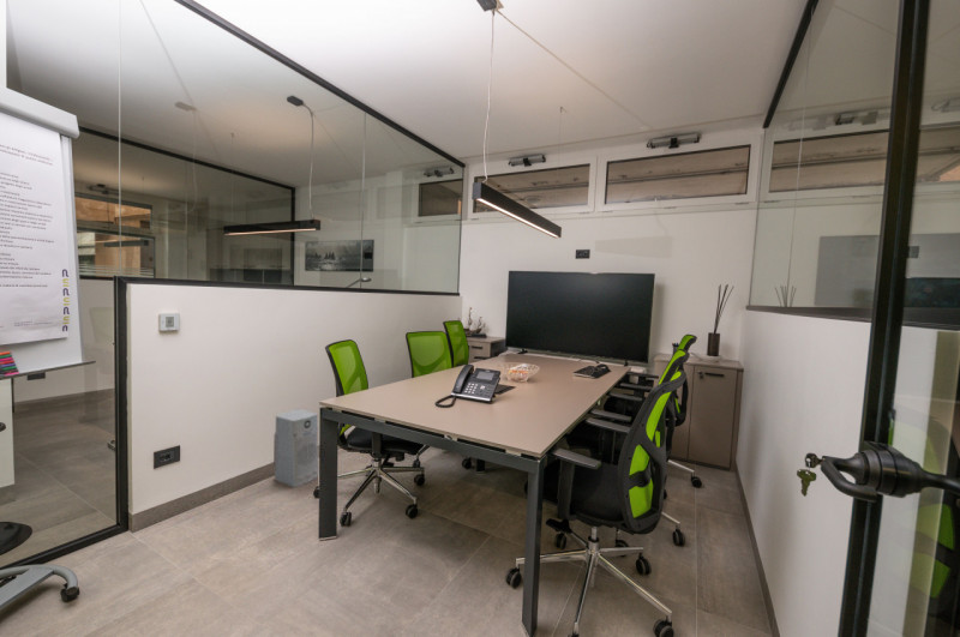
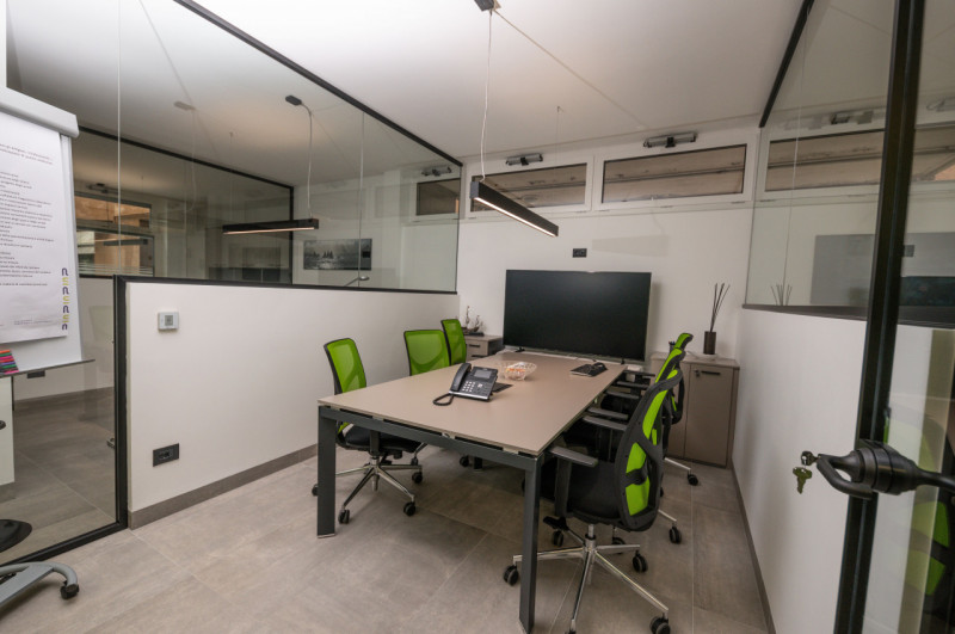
- air purifier (296, 446)
